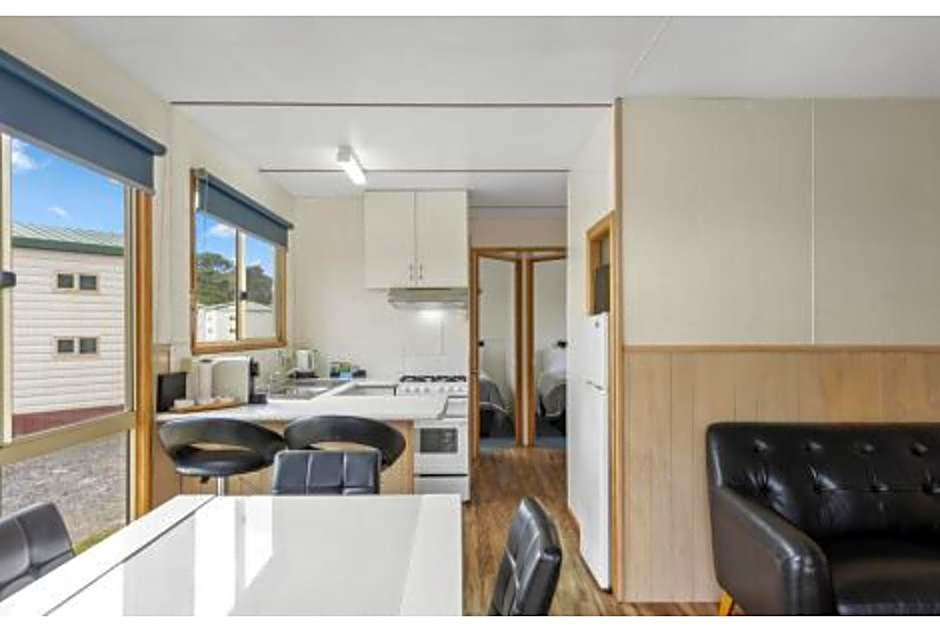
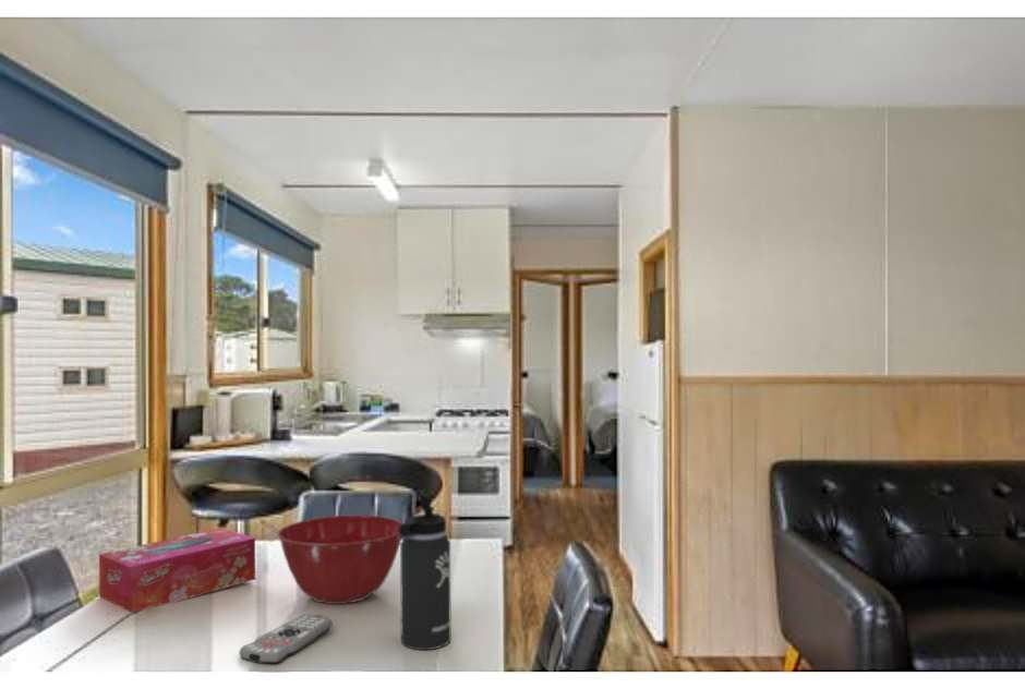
+ tissue box (180, 567)
+ remote control (290, 637)
+ thermos bottle (422, 569)
+ mixing bowl (342, 560)
